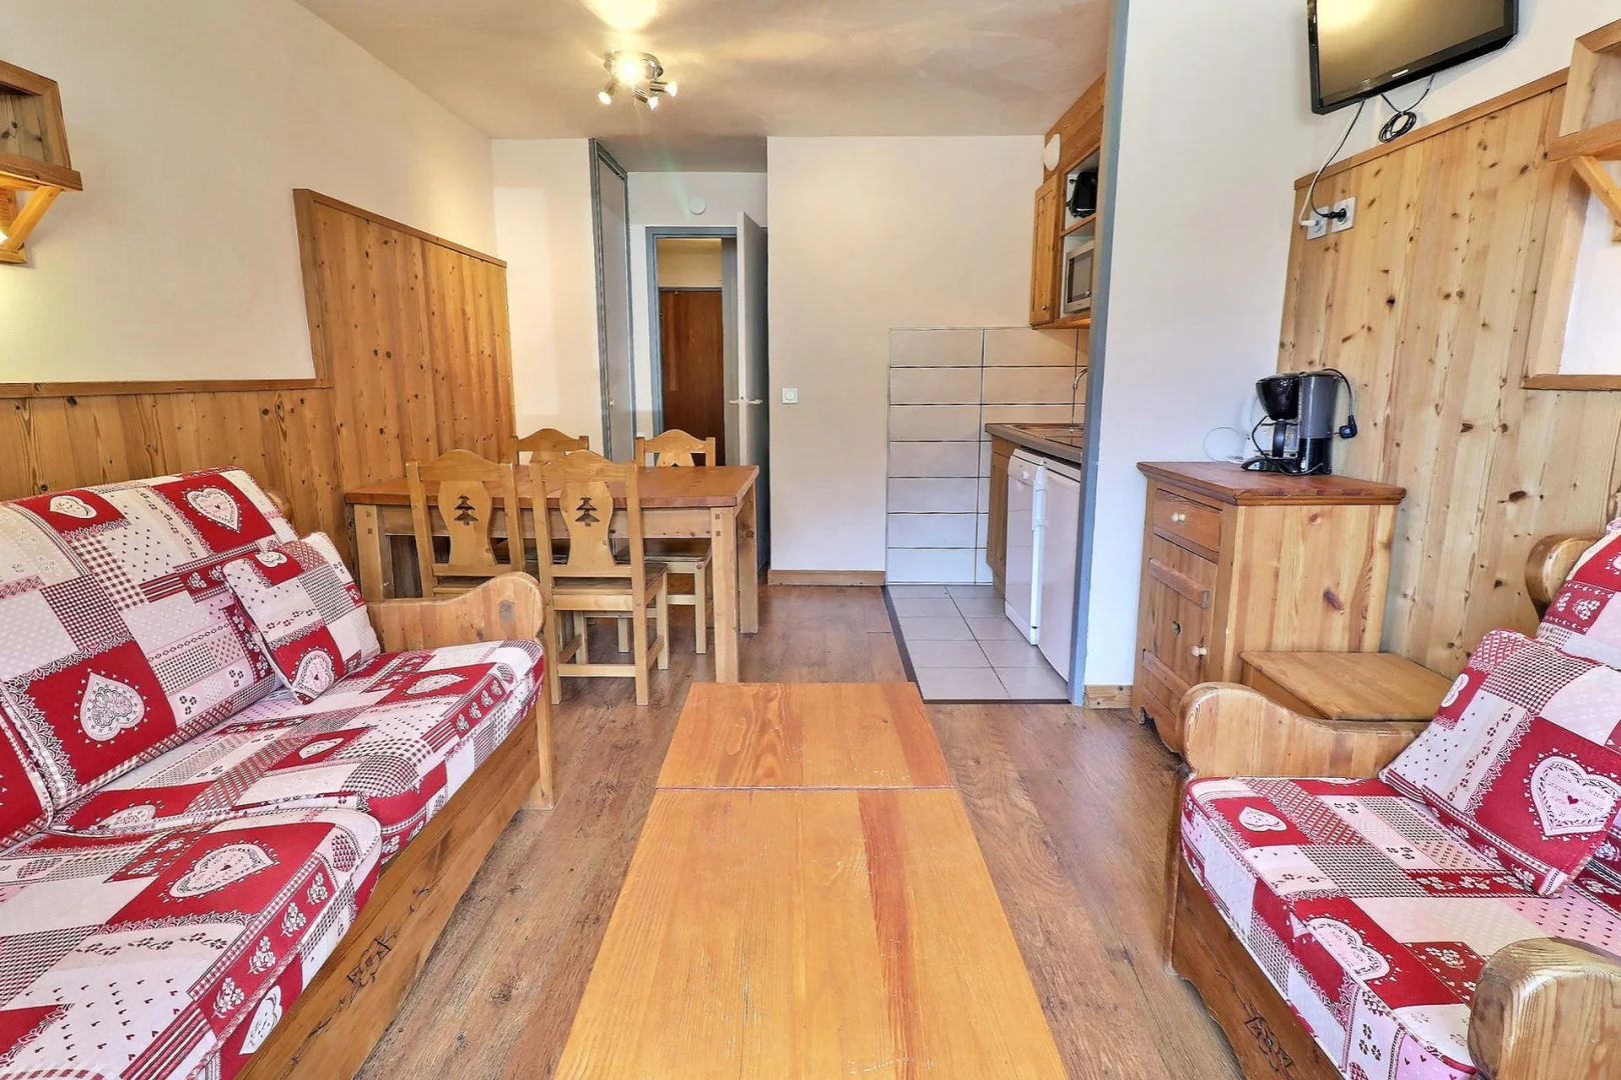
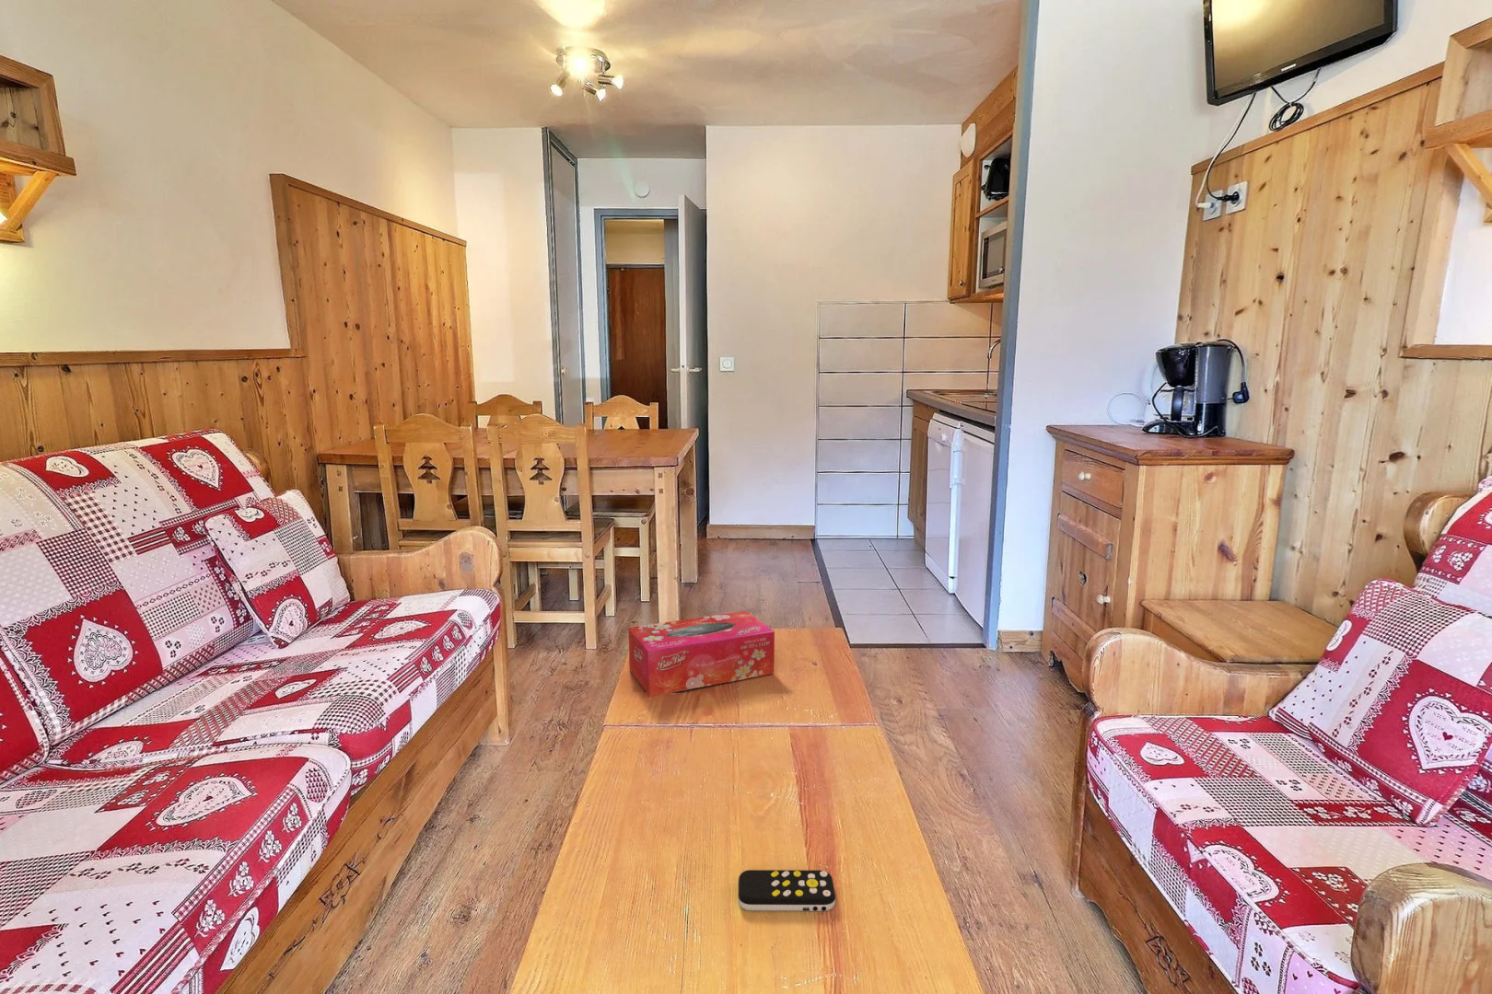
+ tissue box (700, 651)
+ remote control (786, 889)
